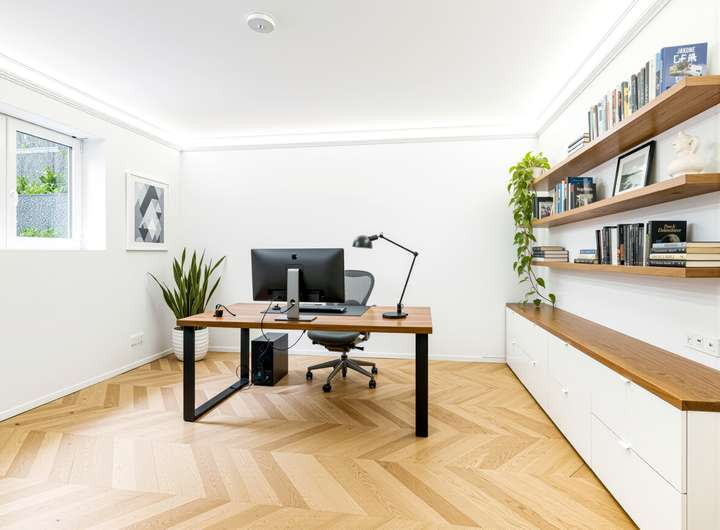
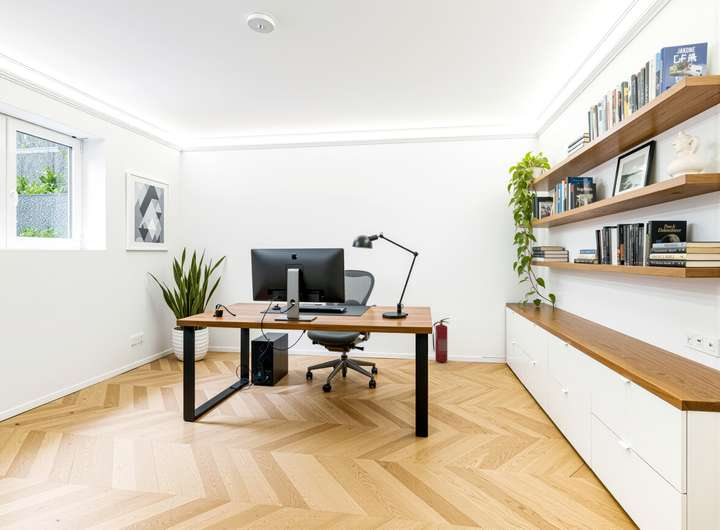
+ fire extinguisher (440, 339)
